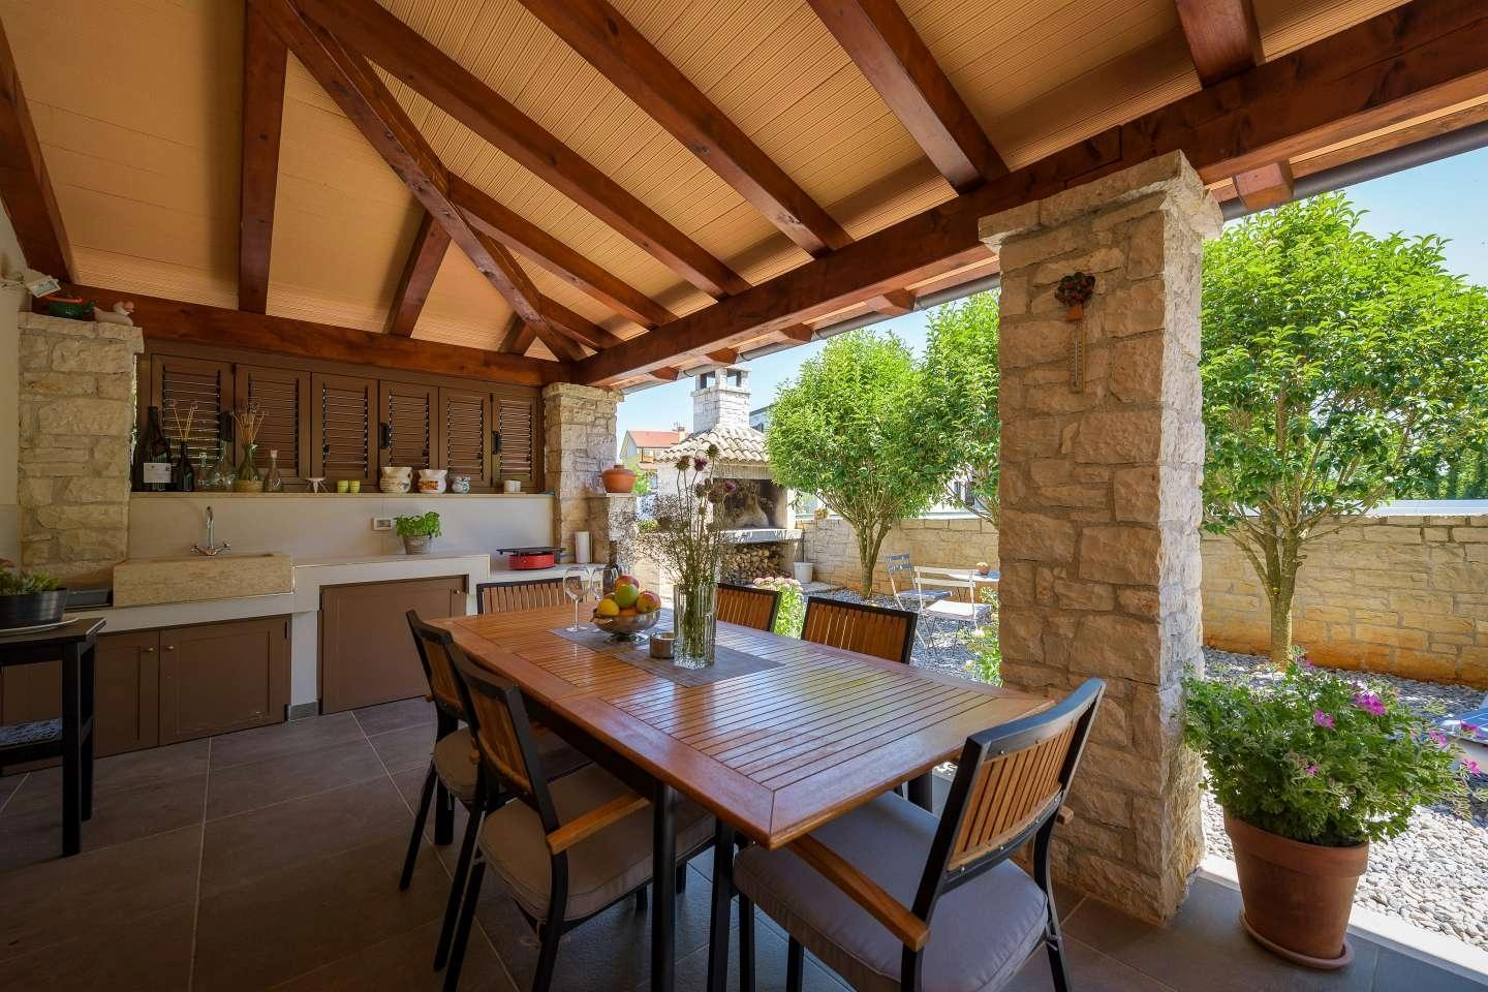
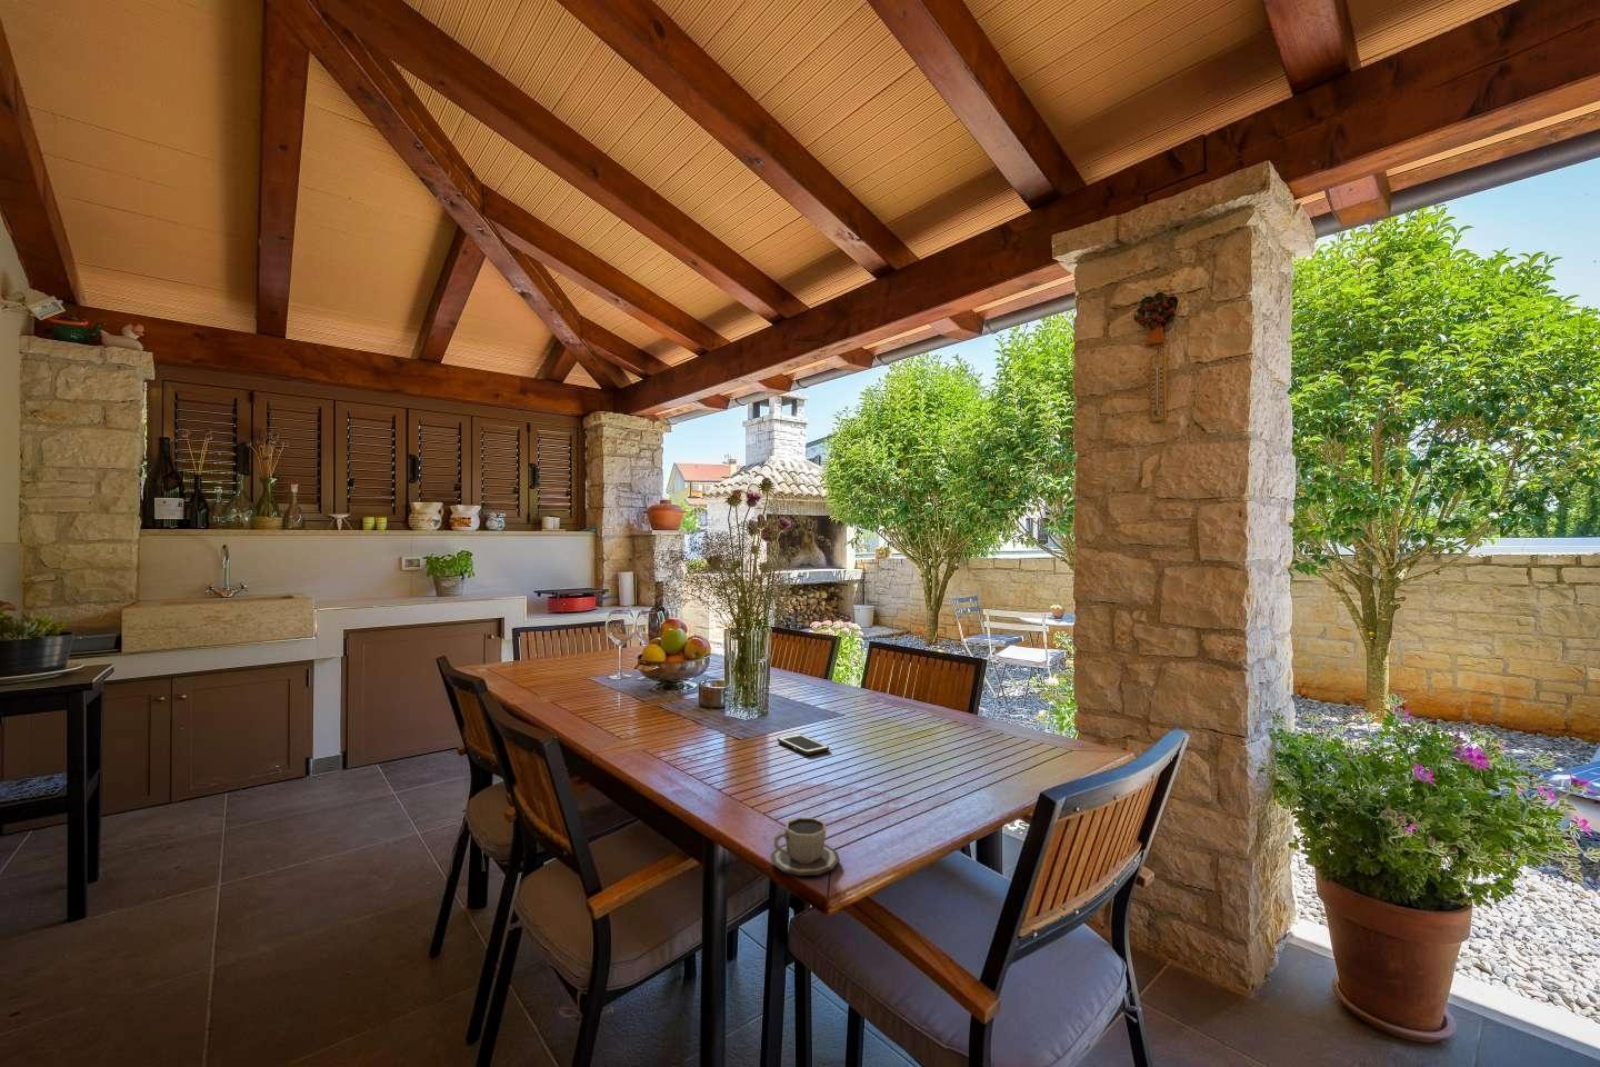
+ cup (805, 843)
+ cell phone (802, 743)
